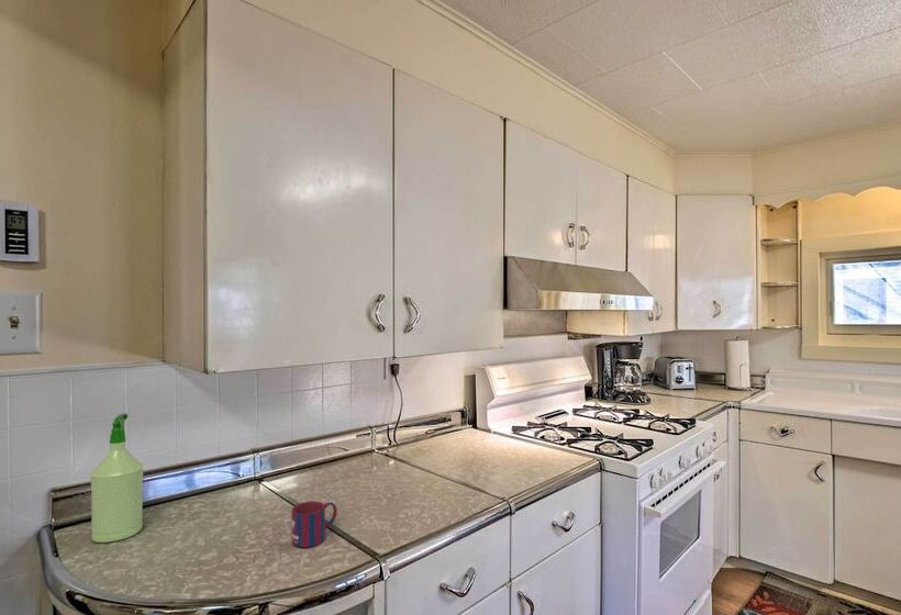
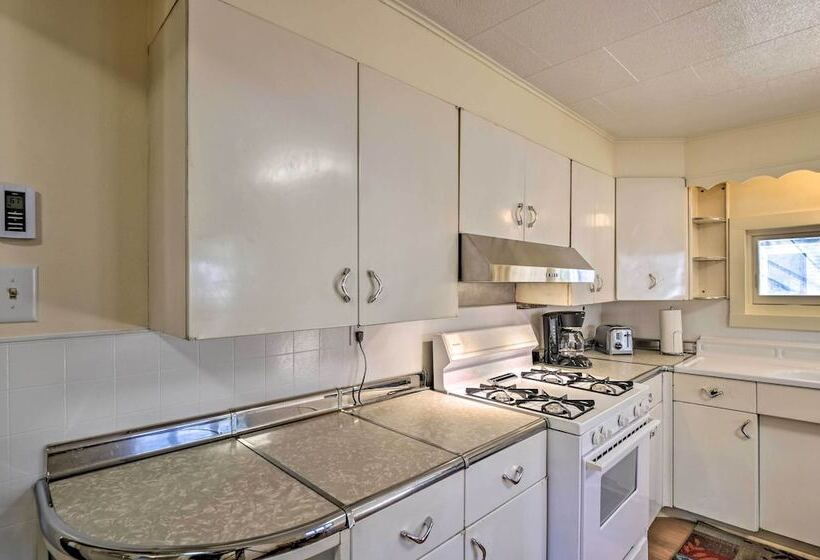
- spray bottle (118, 474)
- mug (315, 521)
